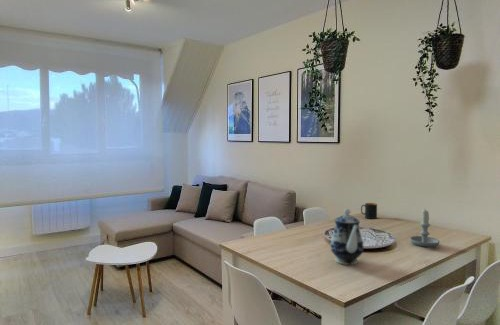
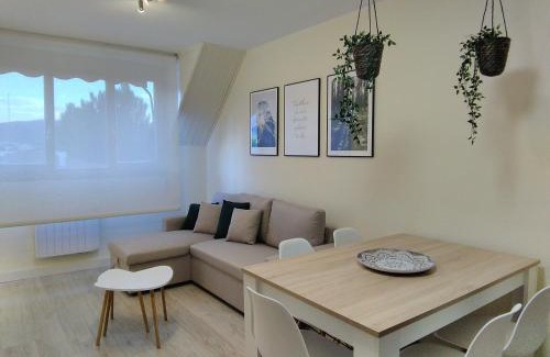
- teapot (346, 235)
- candle (424, 226)
- mug (368, 210)
